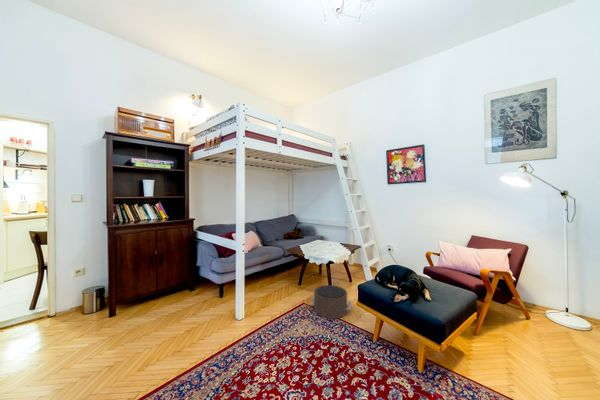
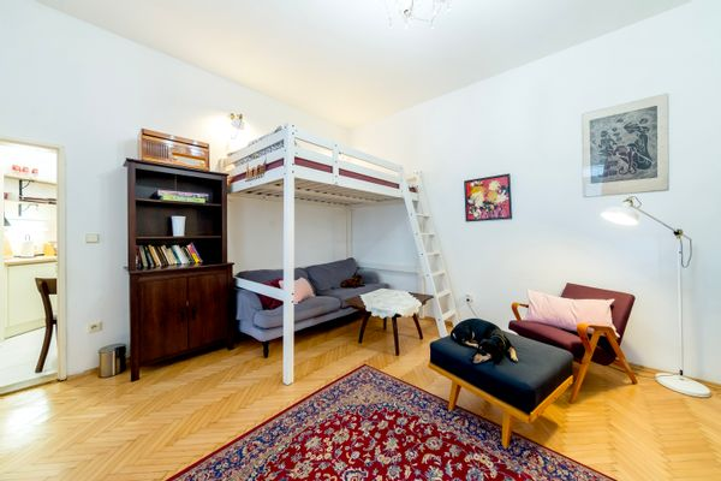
- pouf (331, 299)
